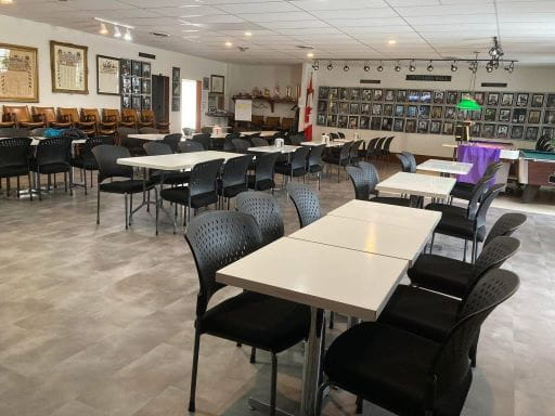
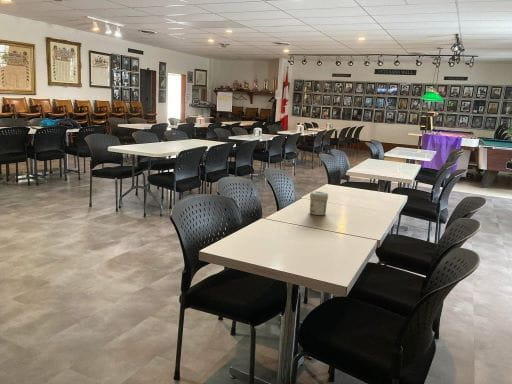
+ jar (318, 203)
